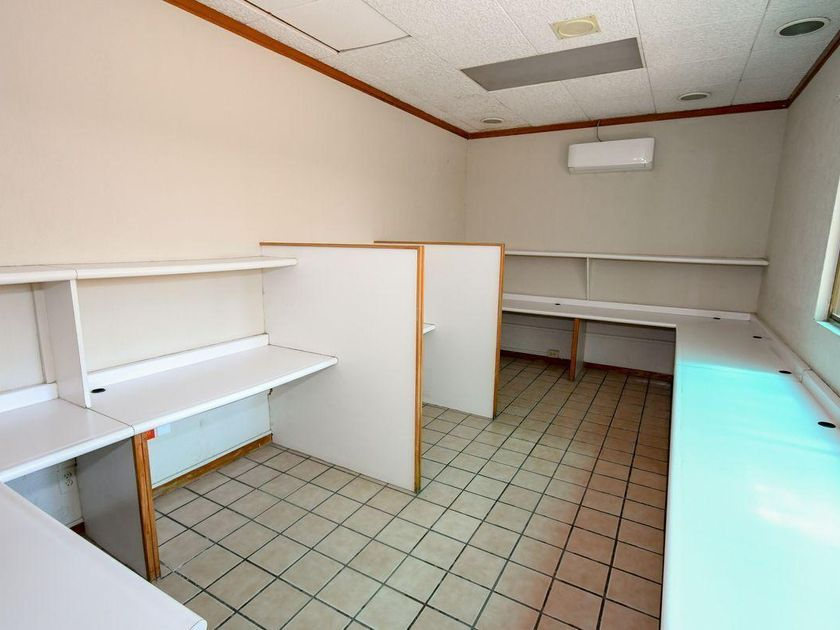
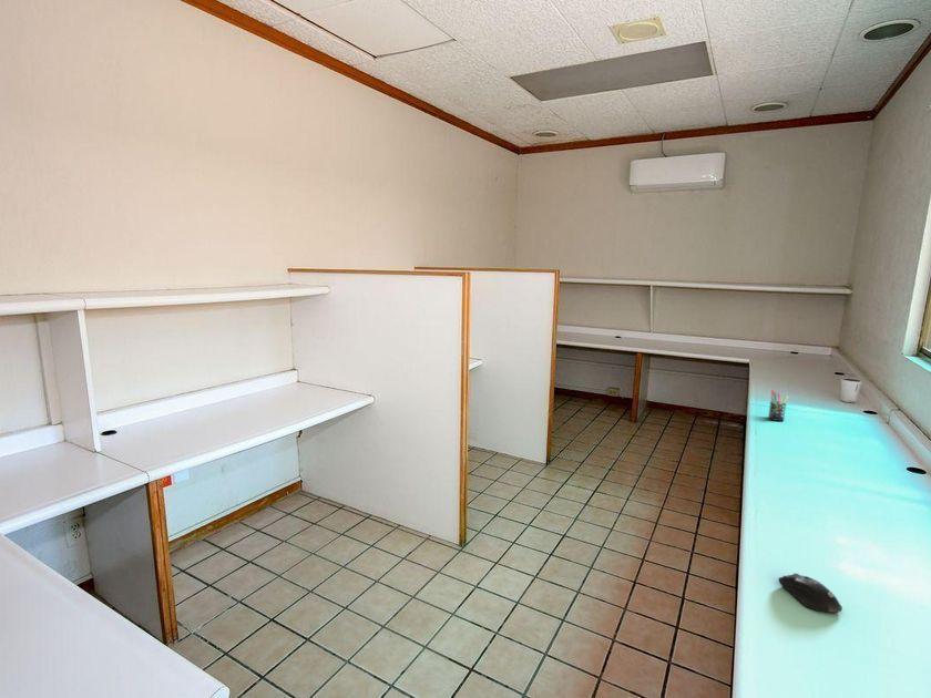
+ pen holder (776, 404)
+ dixie cup (850, 390)
+ computer mouse (809, 588)
